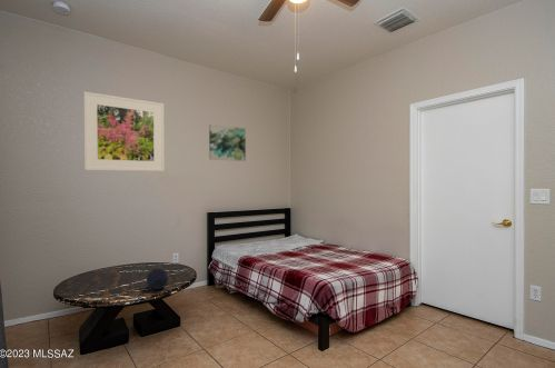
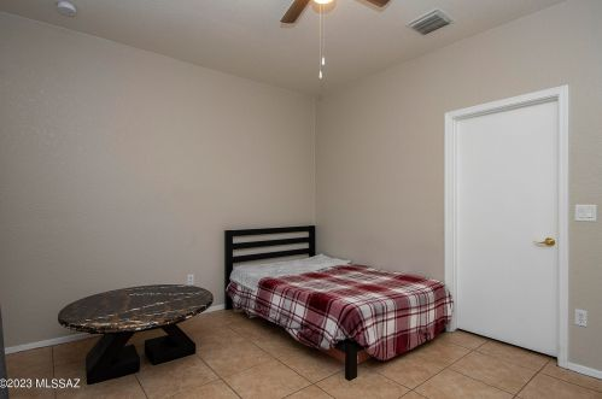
- wall art (228, 143)
- decorative orb (157, 278)
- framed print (127, 133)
